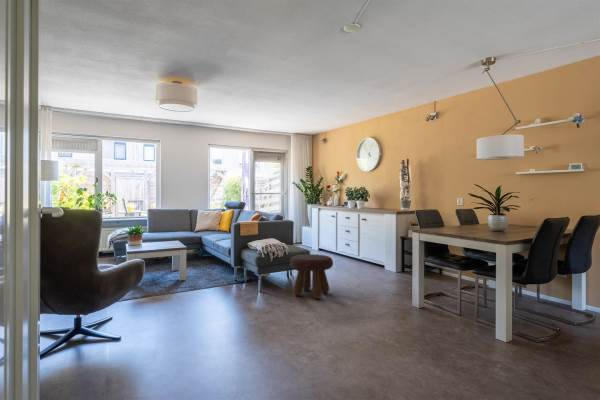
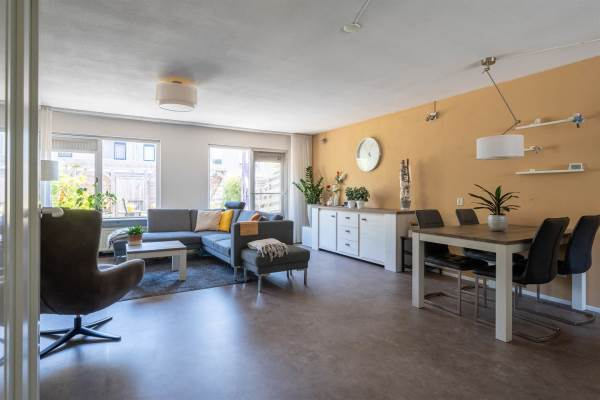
- footstool (312, 275)
